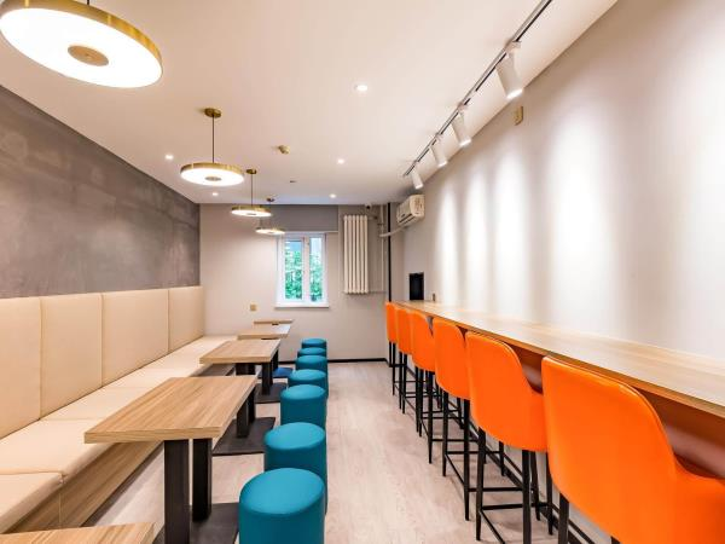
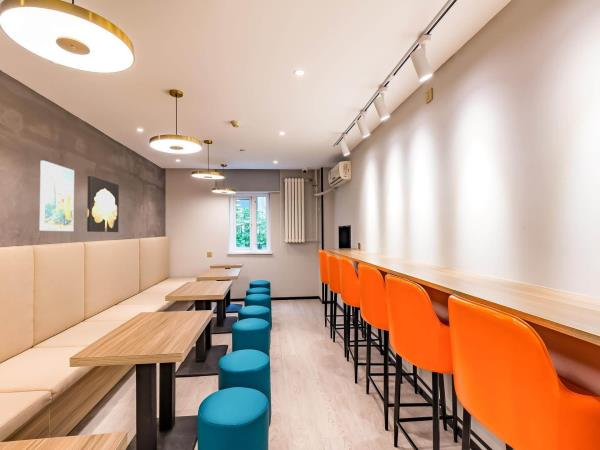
+ wall art (104, 206)
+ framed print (58, 198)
